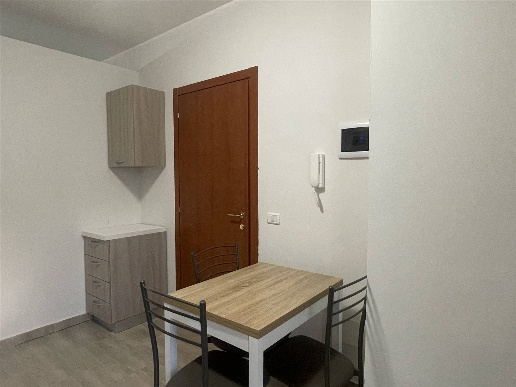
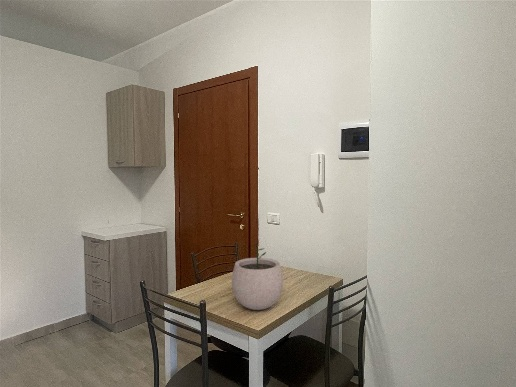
+ plant pot (257, 275)
